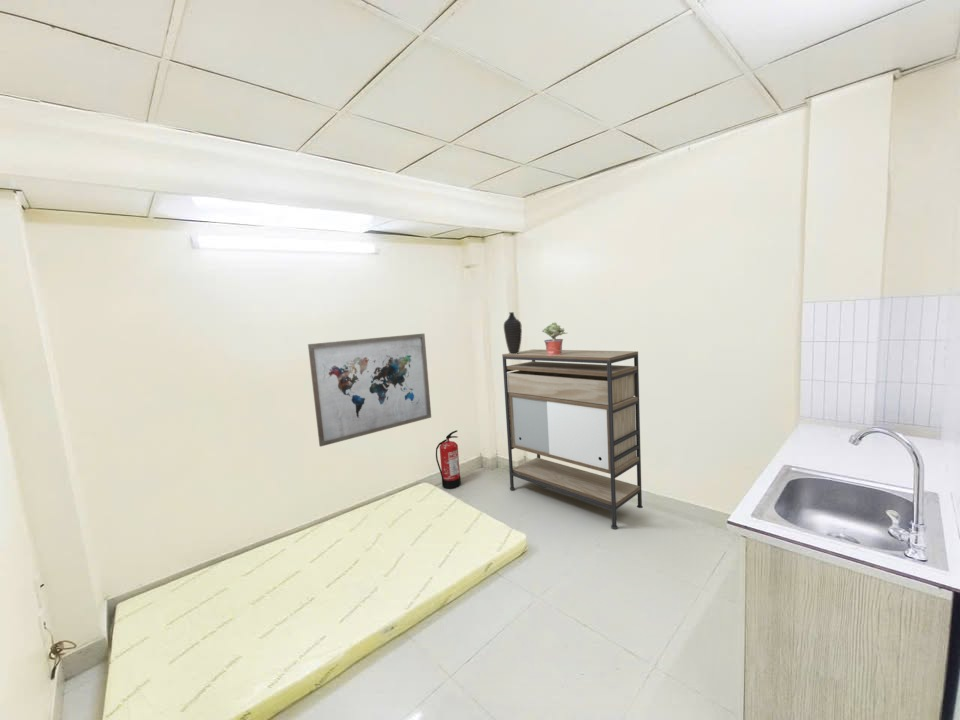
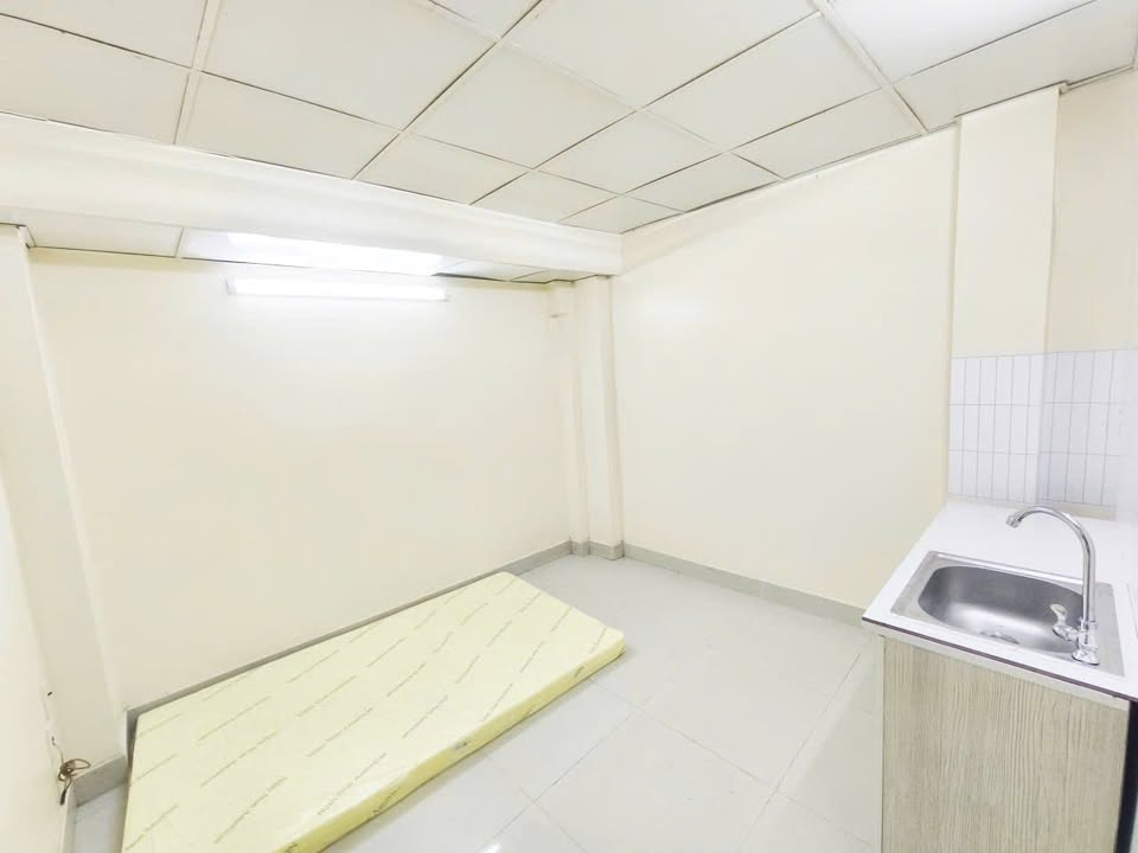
- shelving unit (568, 426)
- decorative vase (512, 332)
- wall art (376, 384)
- fire extinguisher (448, 459)
- potted plant (555, 338)
